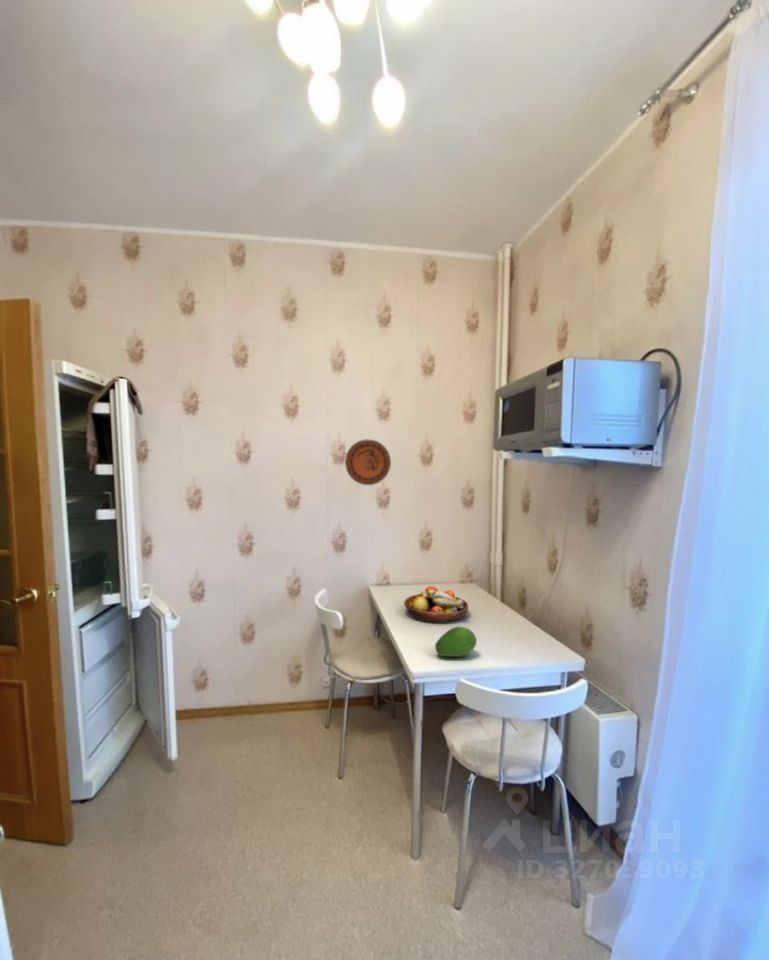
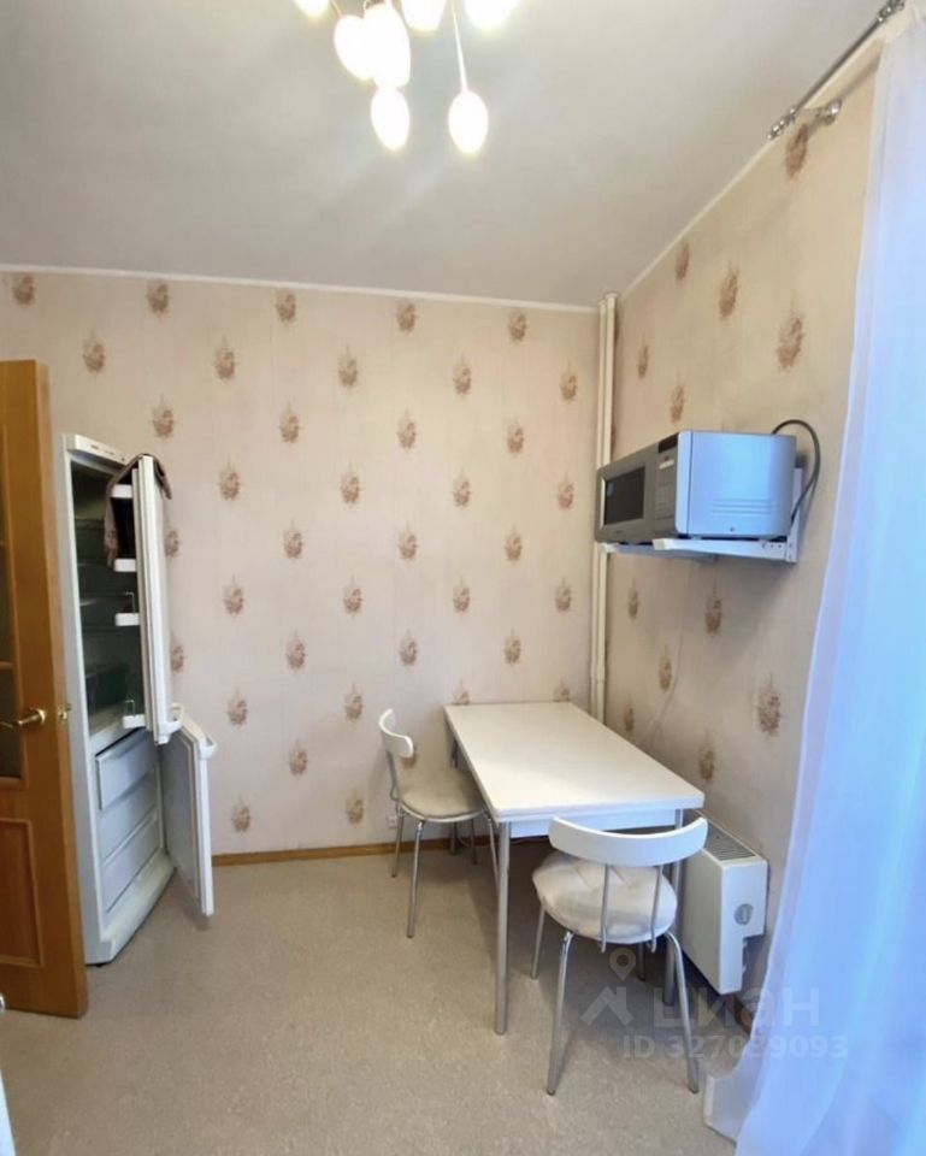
- fruit (455, 641)
- decorative plate (368, 462)
- fruit bowl (436, 600)
